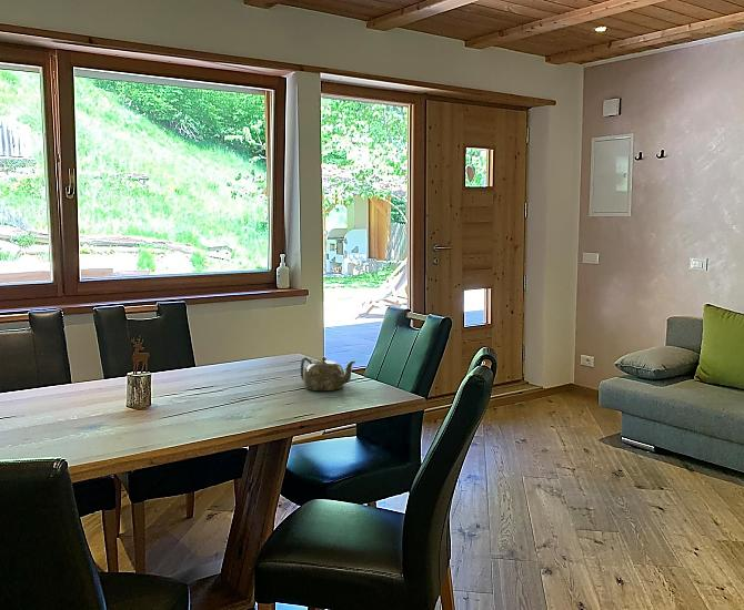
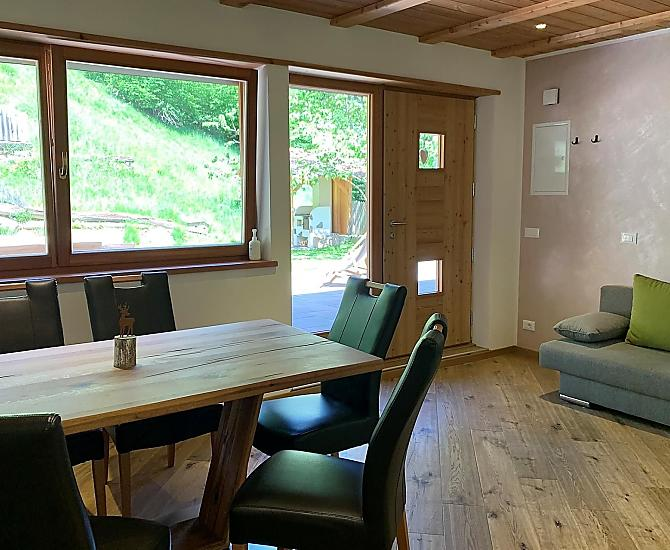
- teapot (326, 372)
